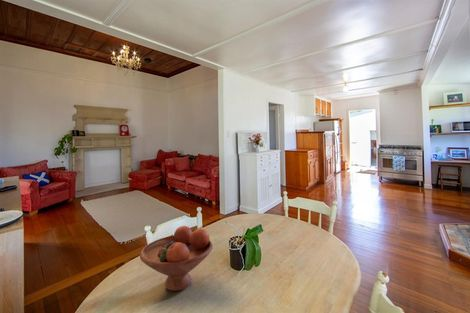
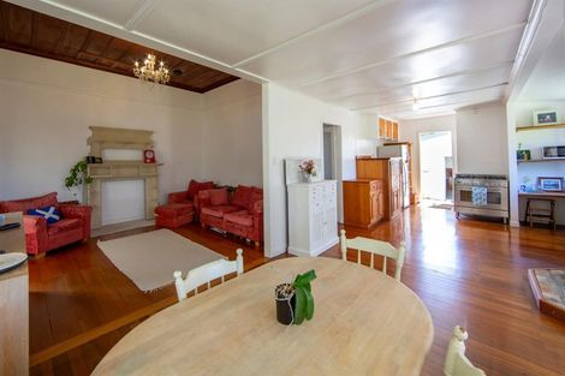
- fruit bowl (177, 258)
